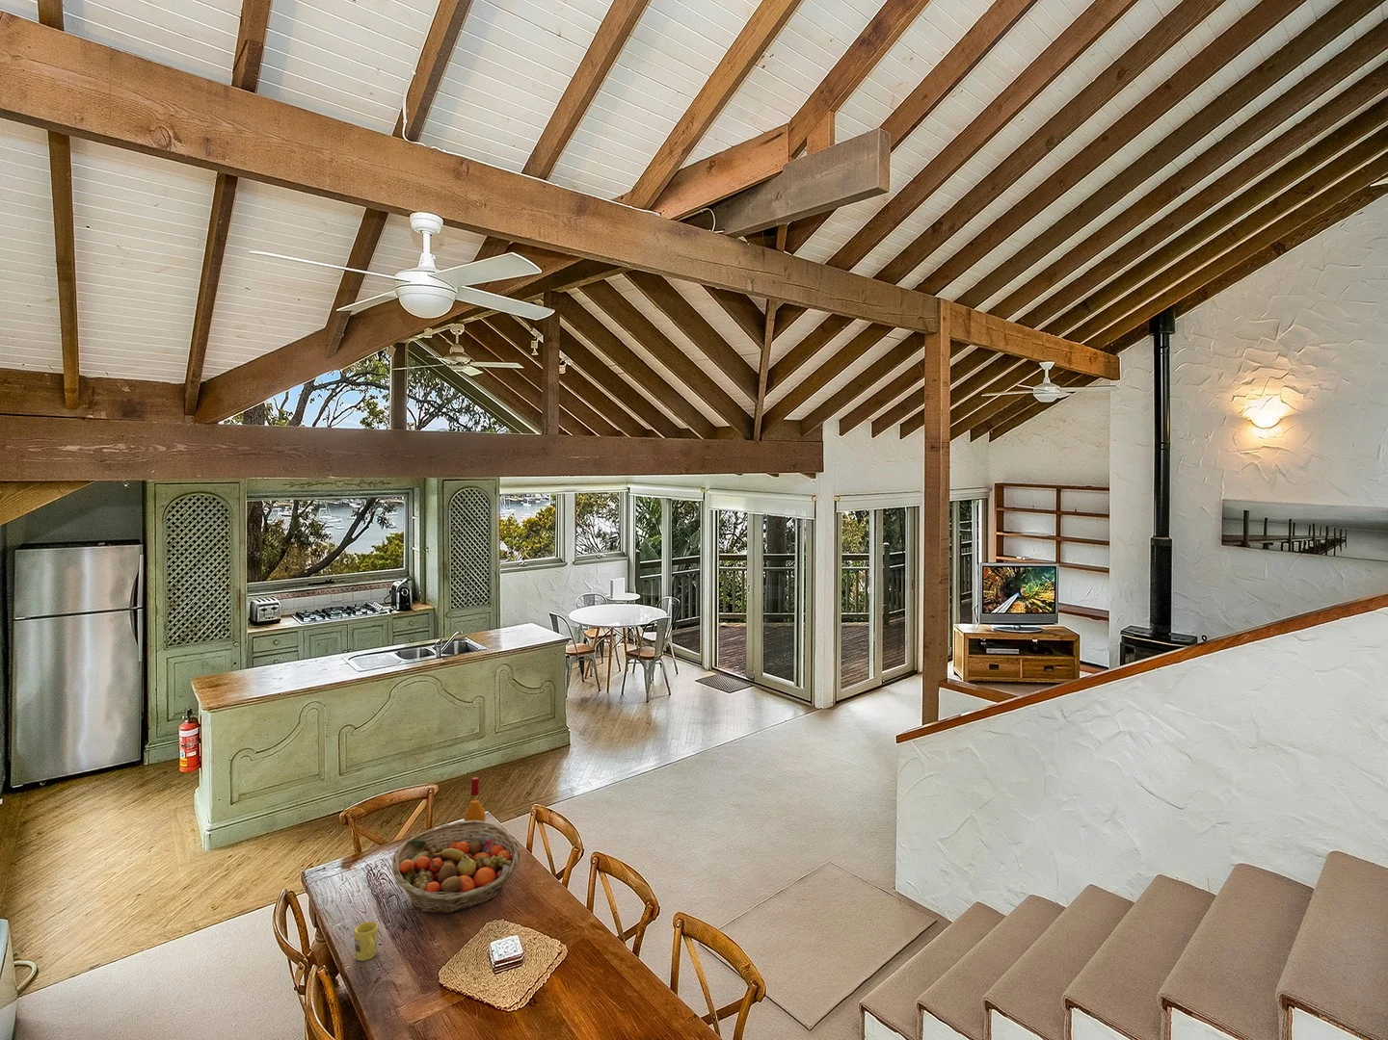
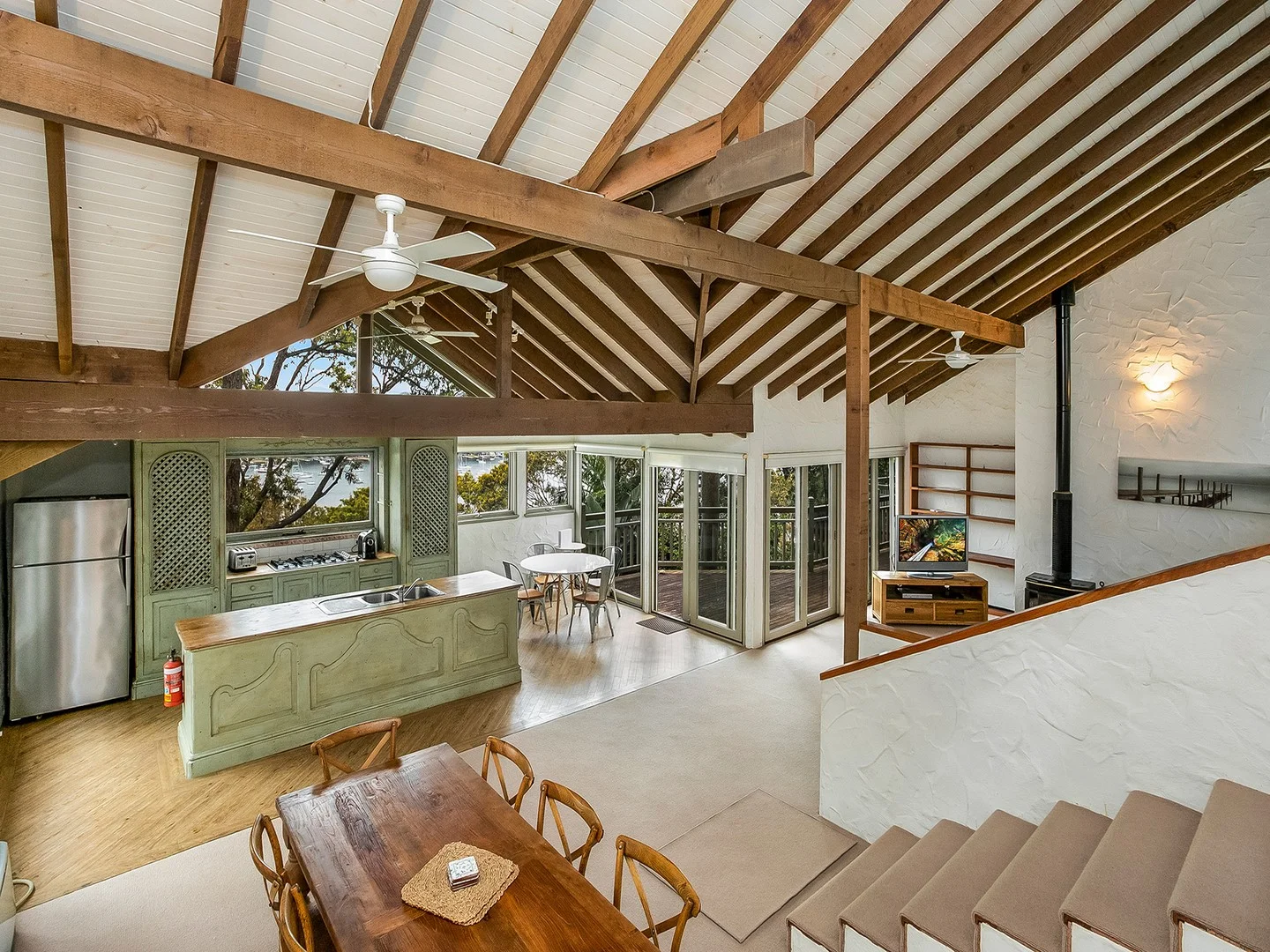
- mug (367, 944)
- fruit basket (457, 865)
- wine bottle (474, 809)
